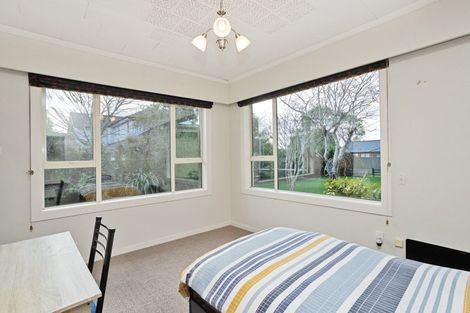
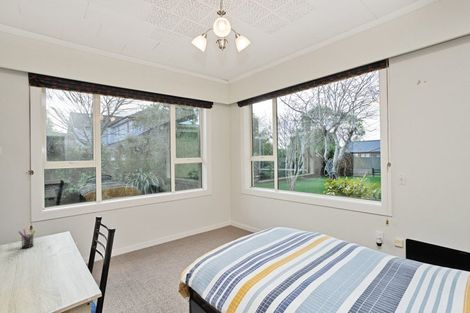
+ pen holder (28, 237)
